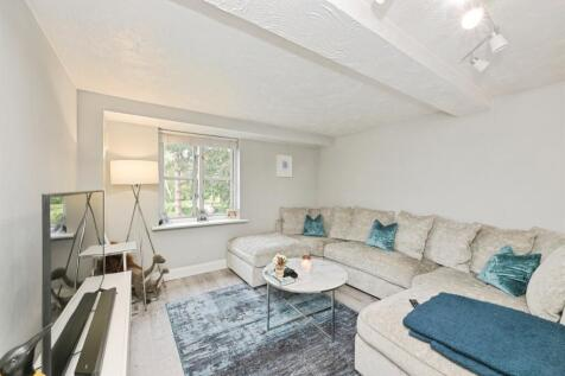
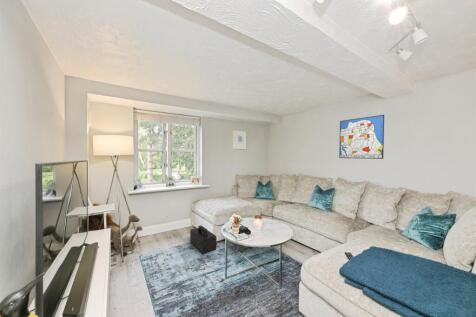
+ wall art (359, 138)
+ speaker (203, 236)
